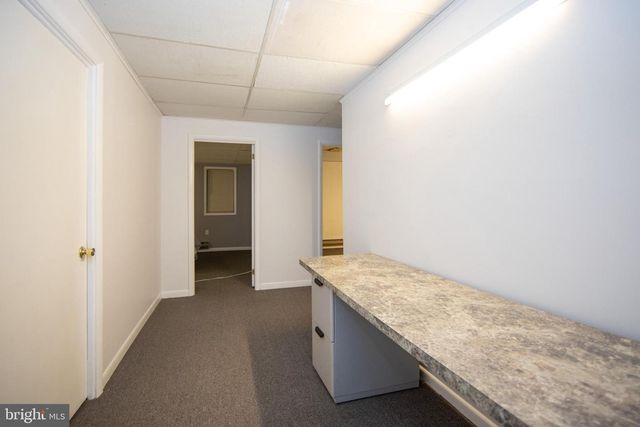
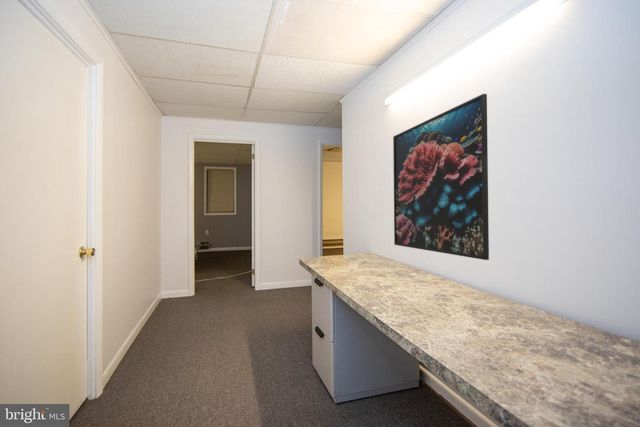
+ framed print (431, 185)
